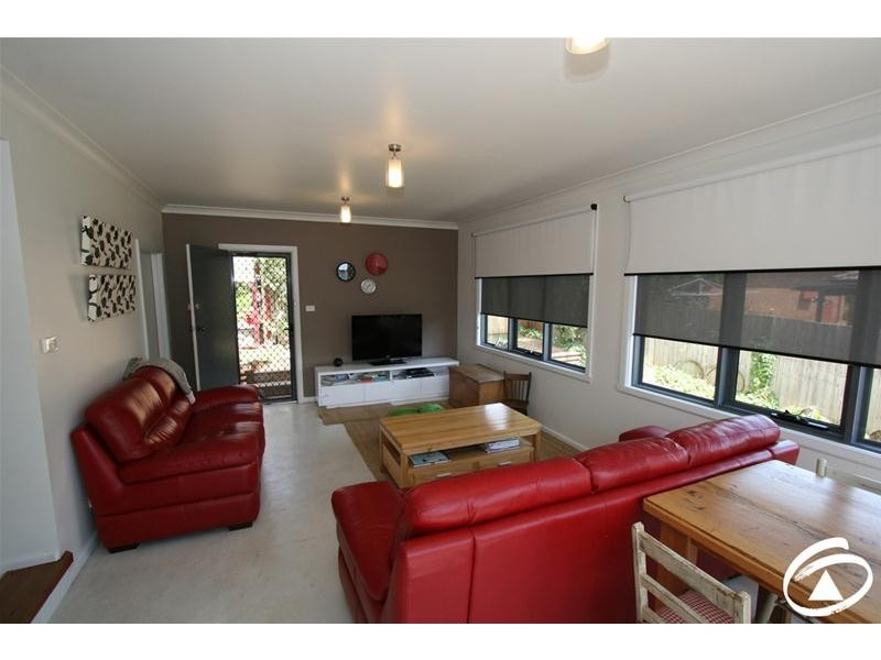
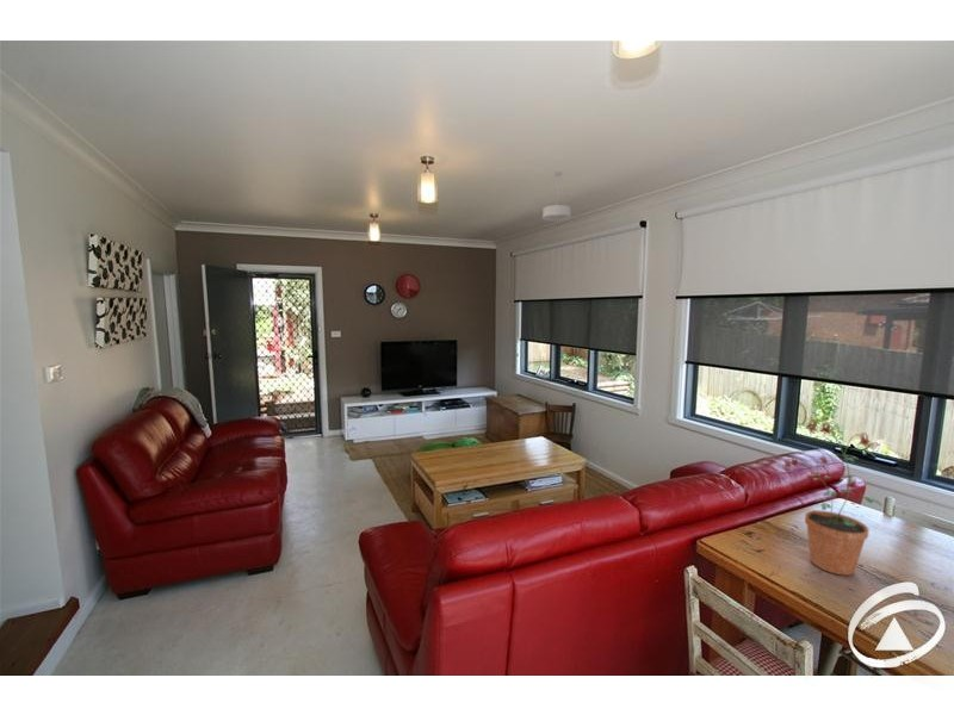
+ potted plant (832, 496)
+ pendant light (558, 194)
